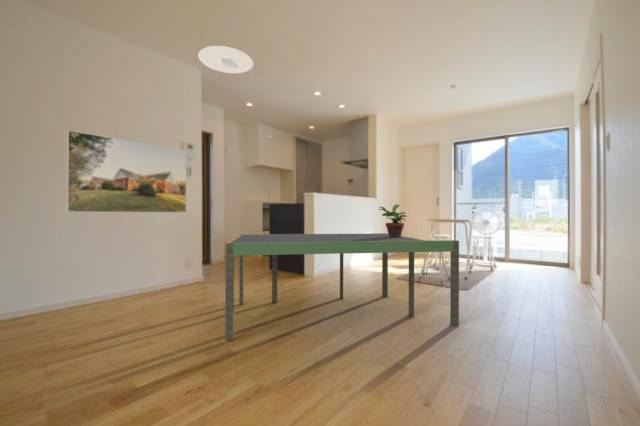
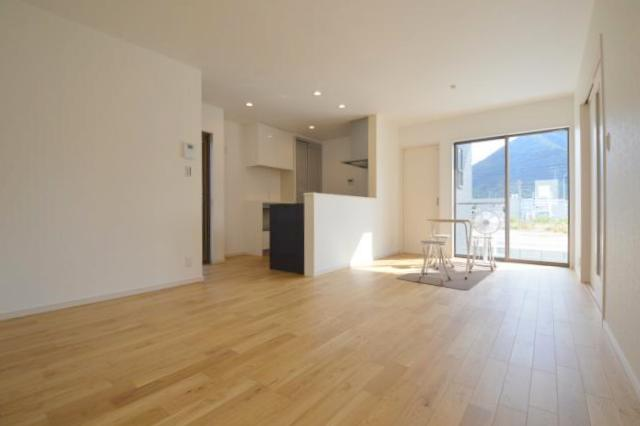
- ceiling light (226, 58)
- potted plant (393, 220)
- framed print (134, 177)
- dining table (340, 275)
